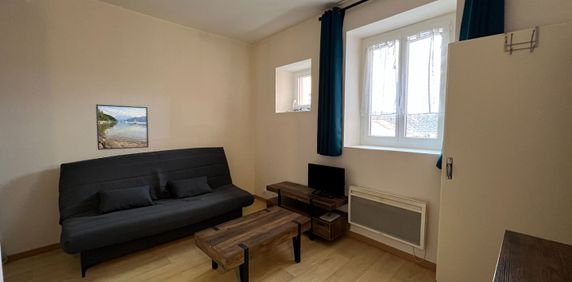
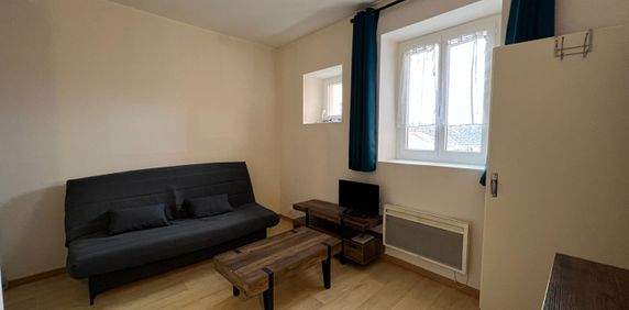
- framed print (123, 127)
